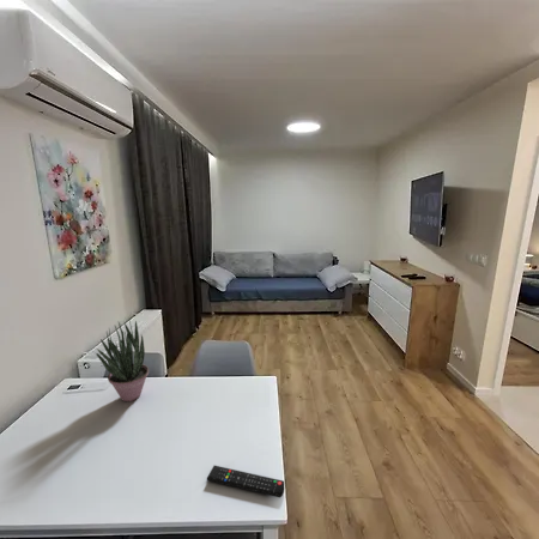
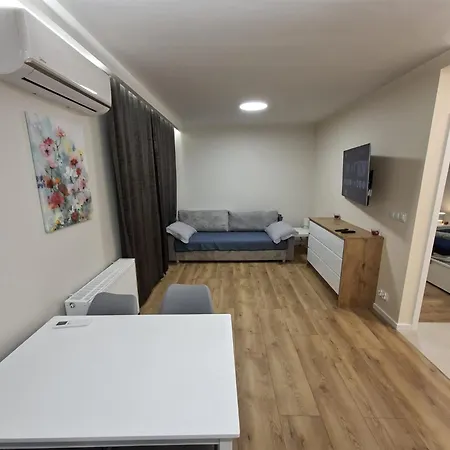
- remote control (246, 482)
- potted plant (123, 361)
